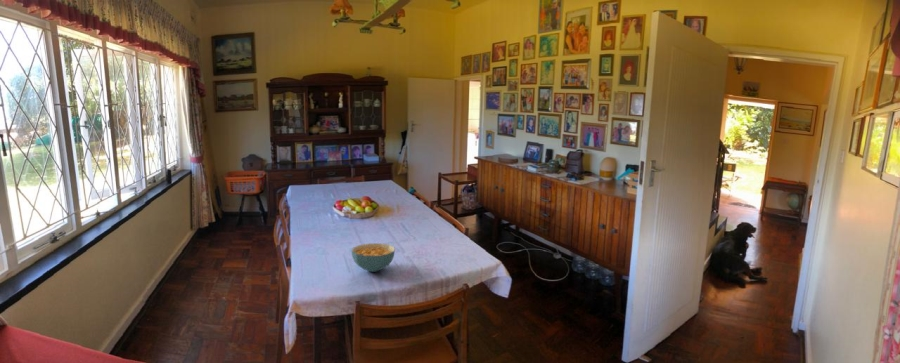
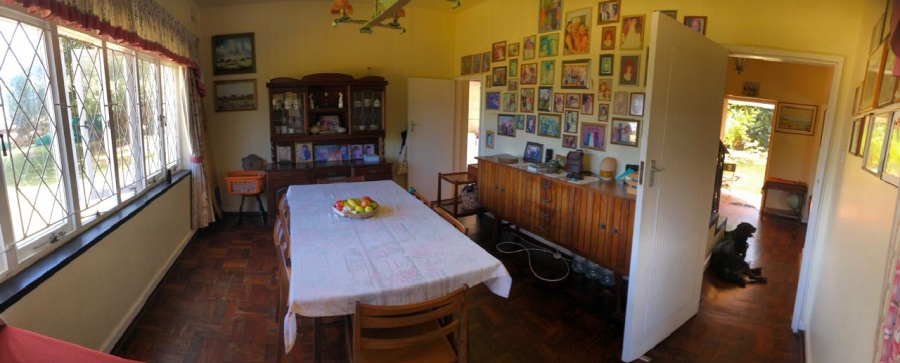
- cereal bowl (373, 259)
